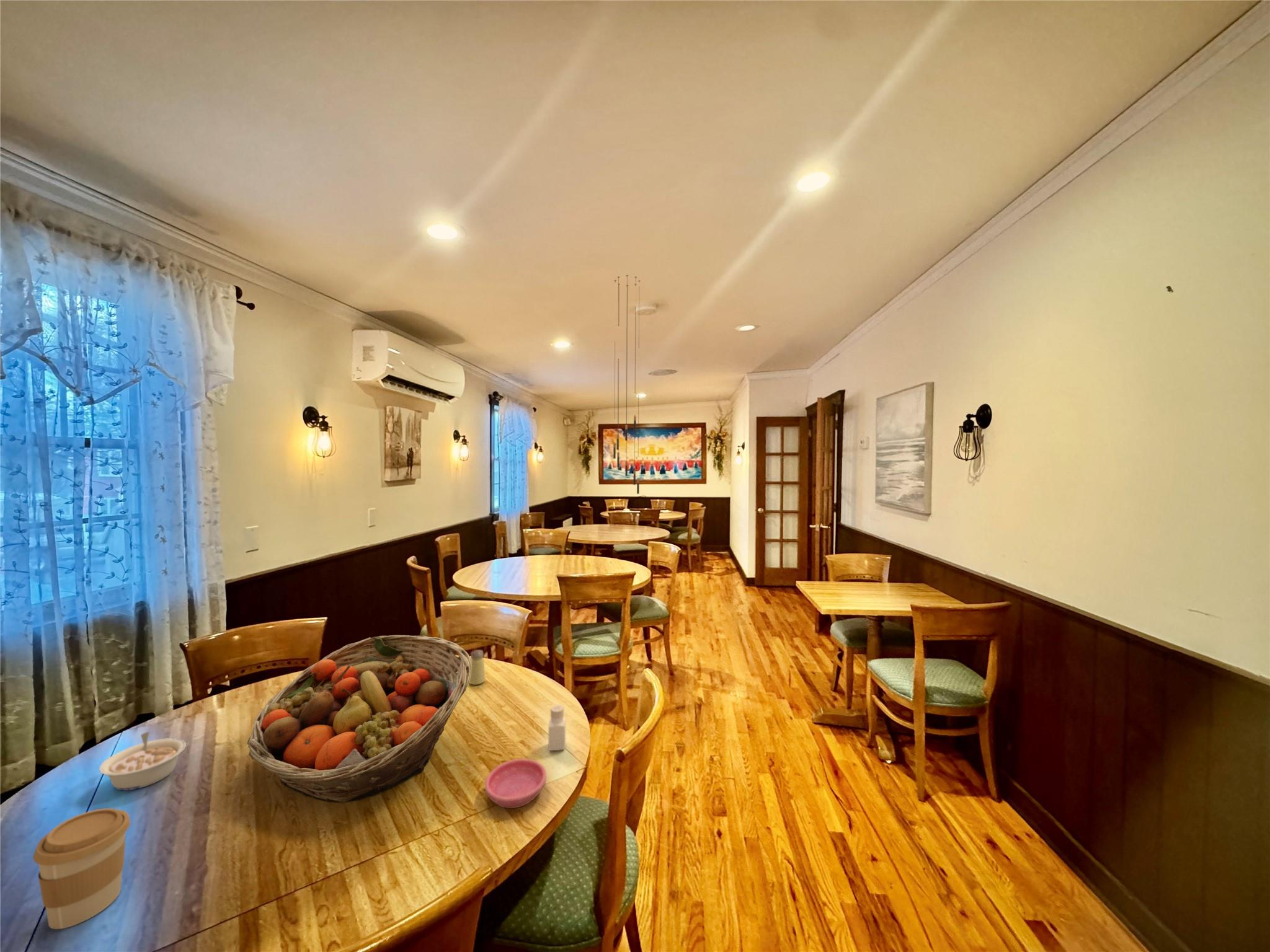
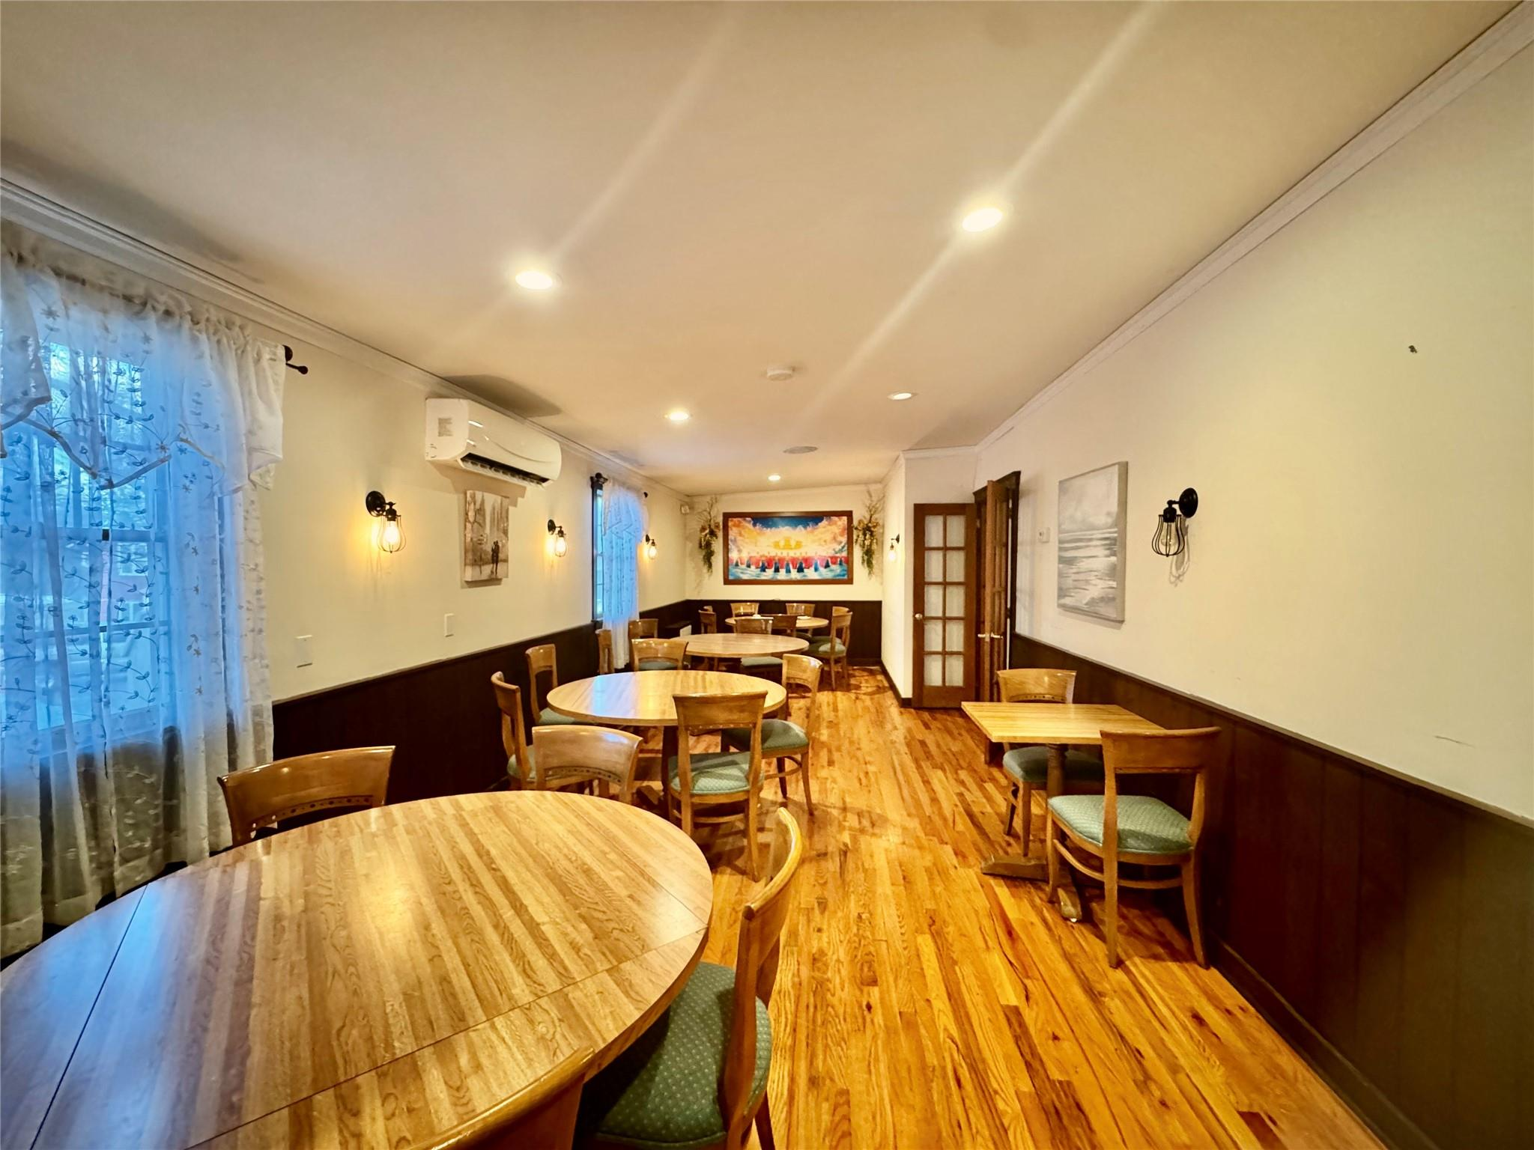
- fruit basket (368, 708)
- pendant light (626, 387)
- saucer (516, 784)
- legume (143, 763)
- coffee cup (85, 864)
- pepper shaker (557, 727)
- saltshaker (477, 666)
